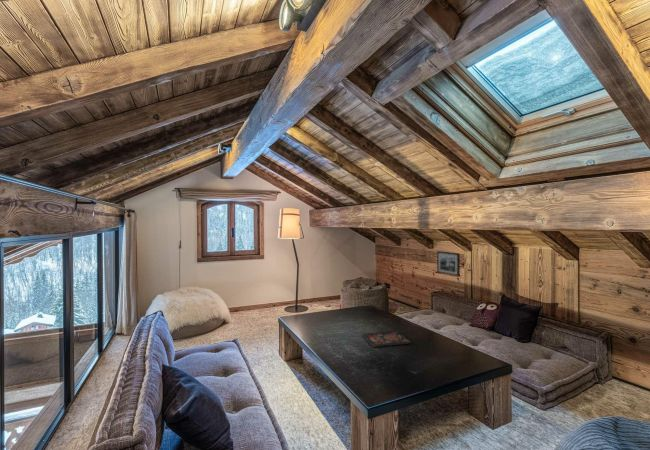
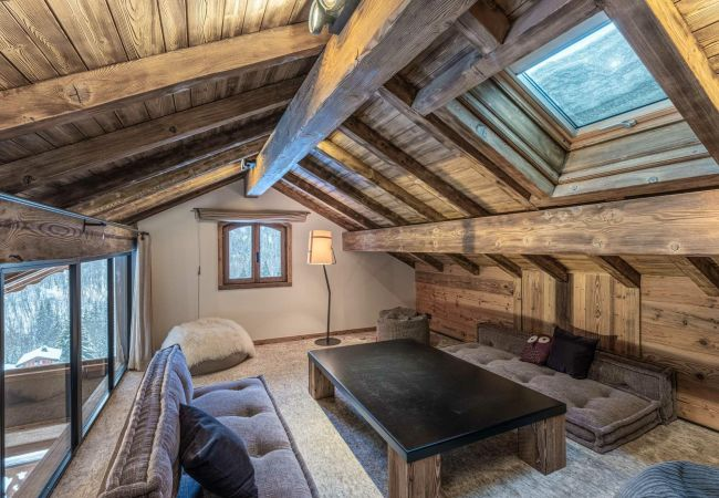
- board game (386, 338)
- picture frame (447, 263)
